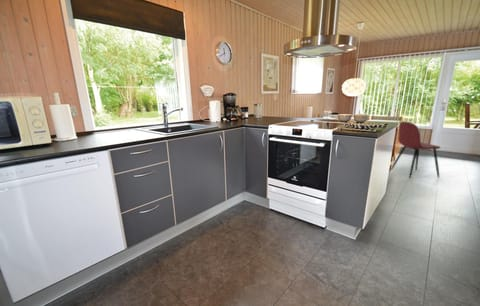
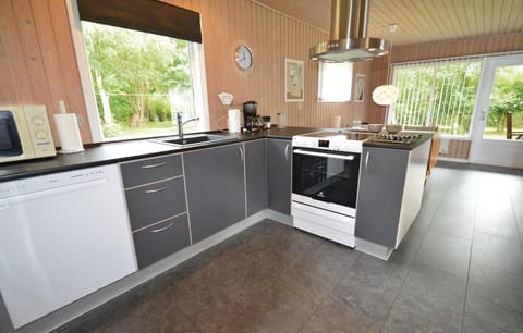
- dining chair (417, 148)
